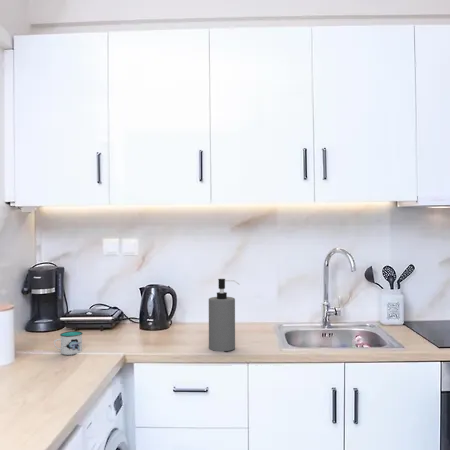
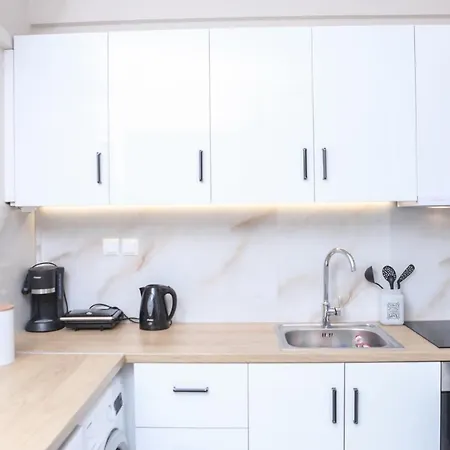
- soap dispenser (224, 313)
- mug (68, 343)
